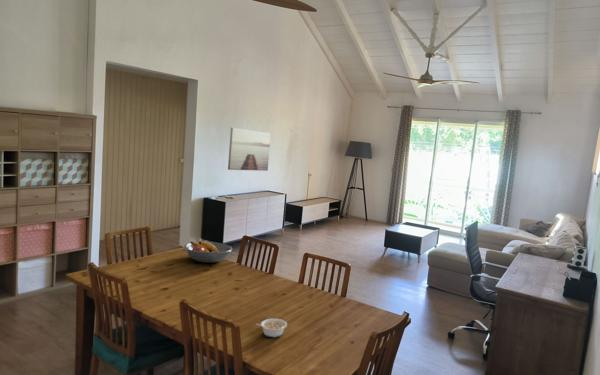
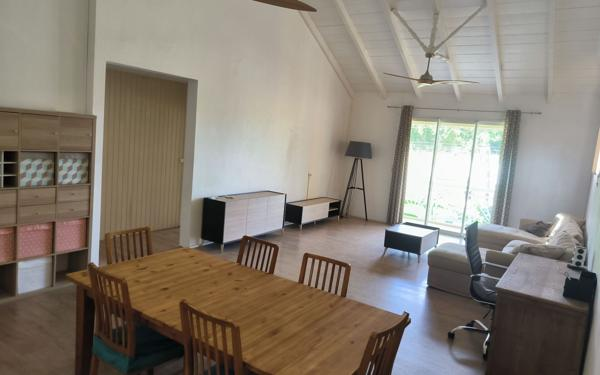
- fruit bowl (208, 251)
- legume (273, 328)
- wall art (250, 150)
